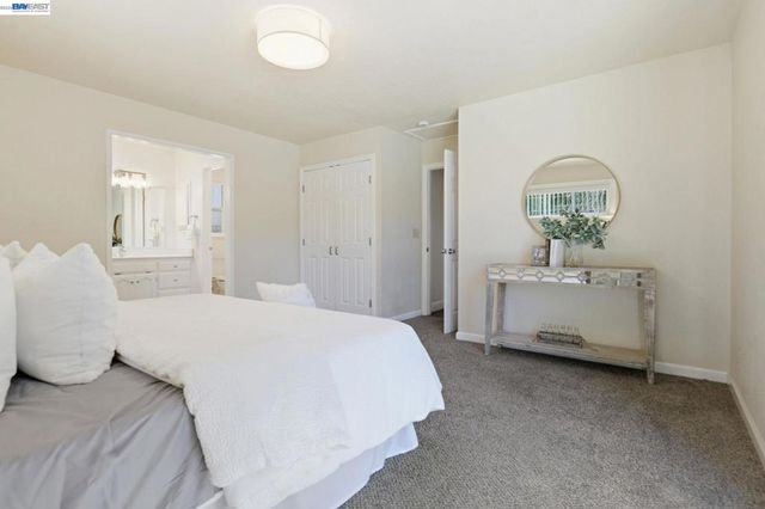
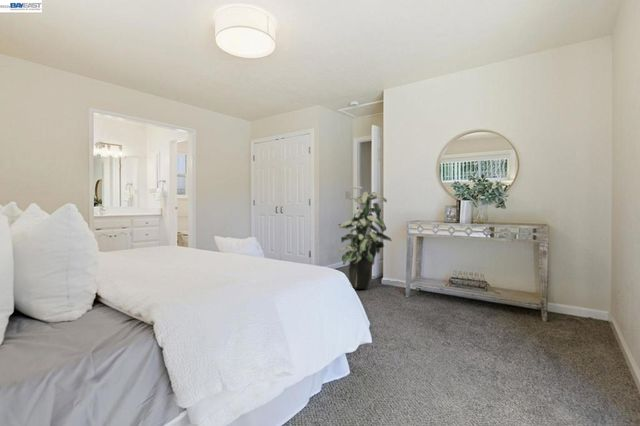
+ indoor plant (361, 236)
